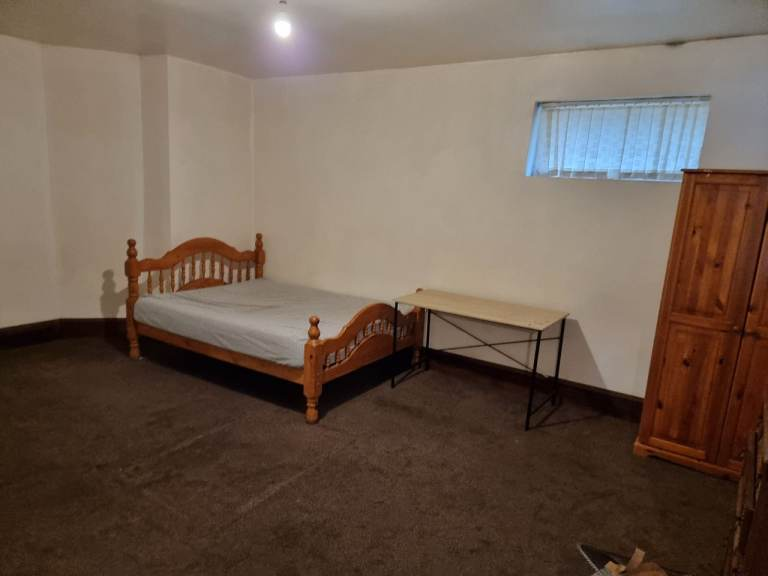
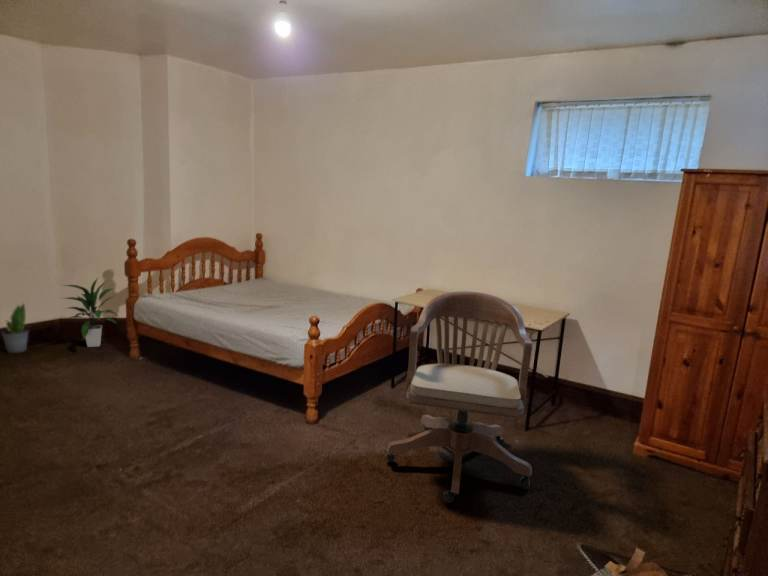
+ indoor plant (90, 312)
+ chair (464, 386)
+ potted plant (14, 326)
